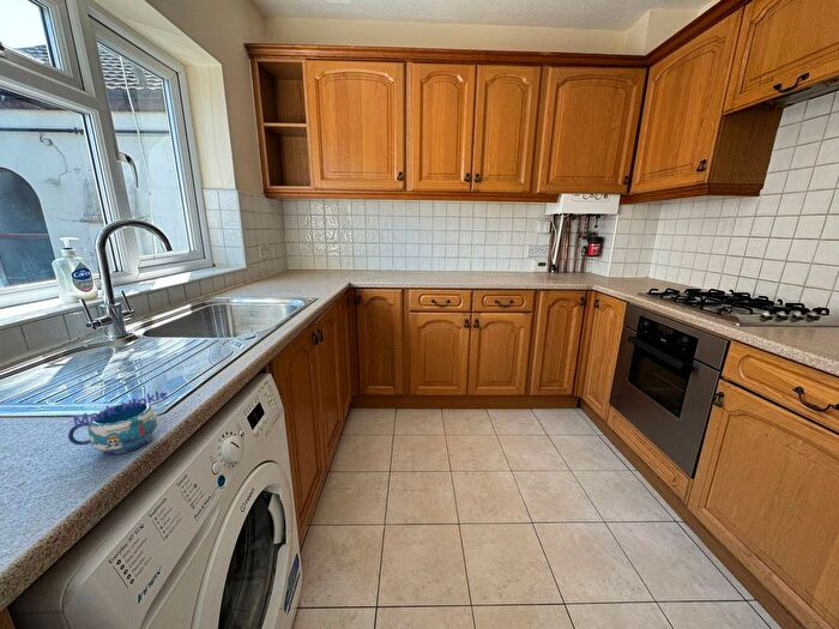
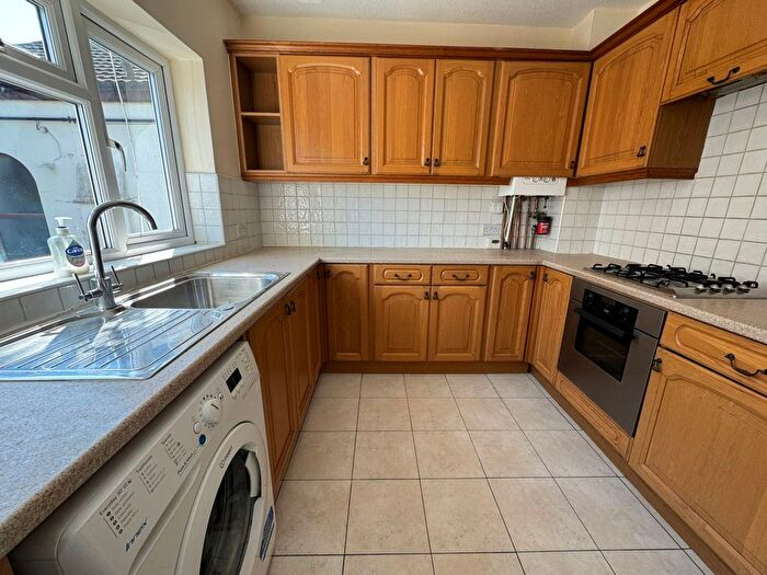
- mug (120, 422)
